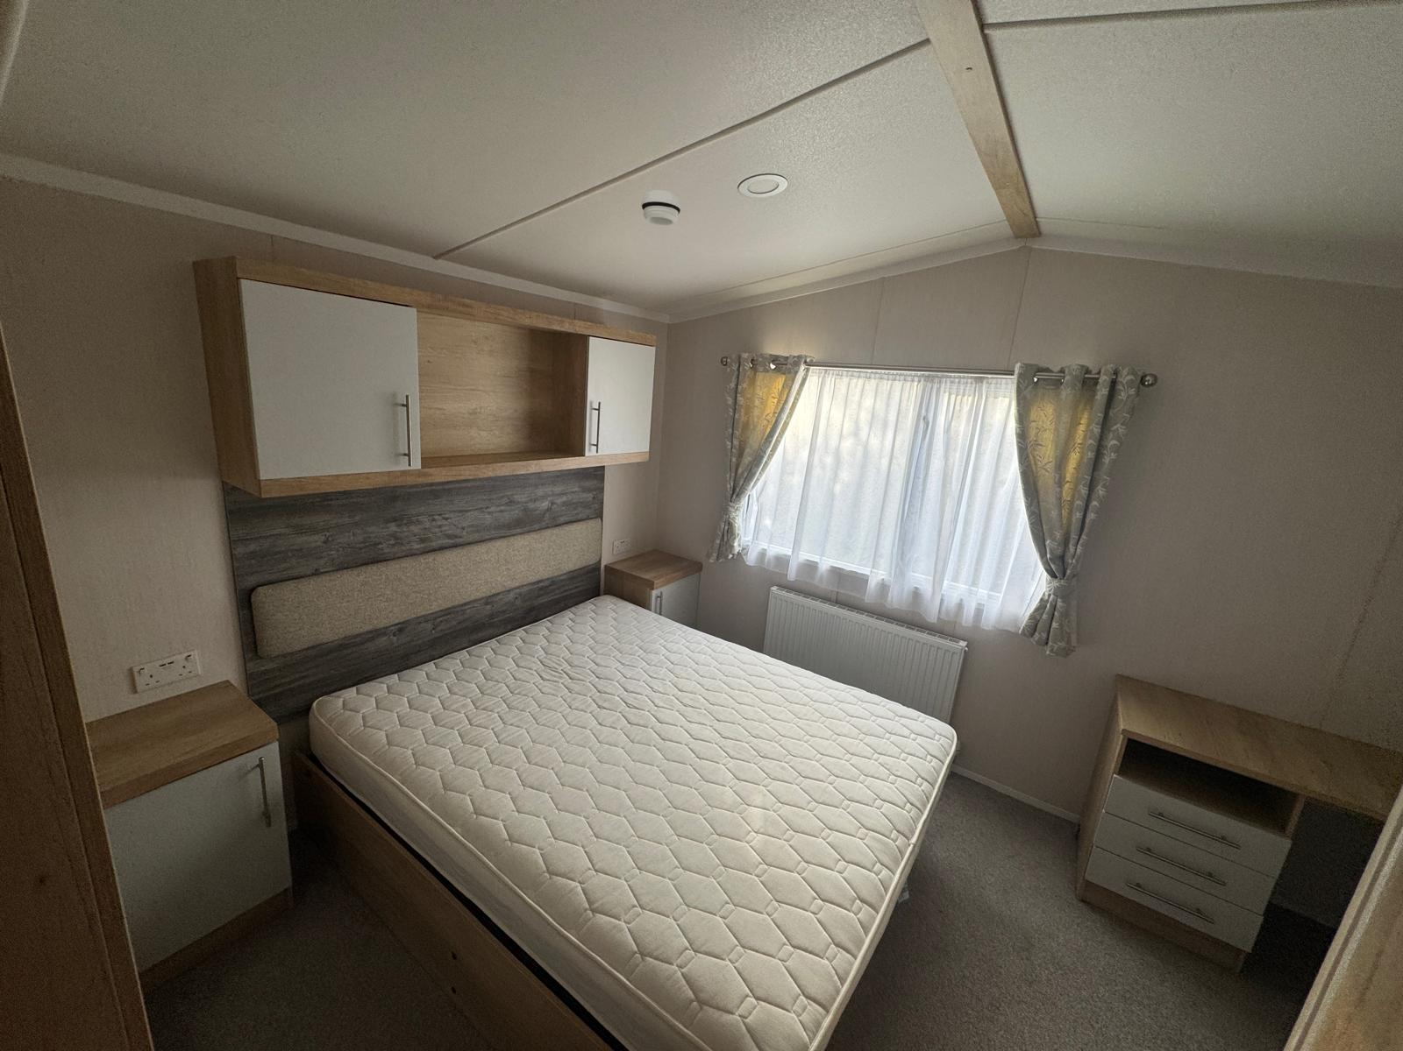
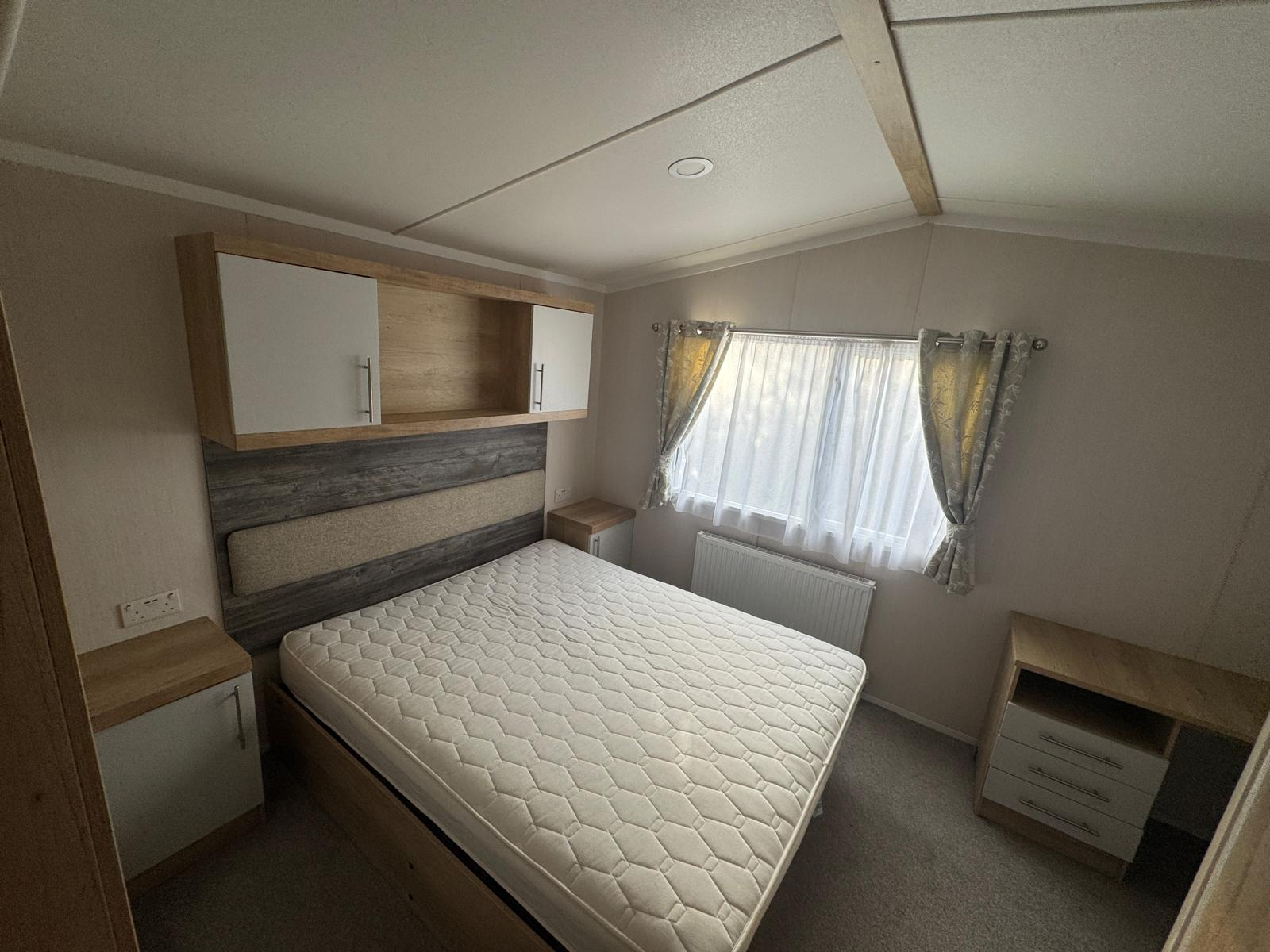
- smoke detector (661, 209)
